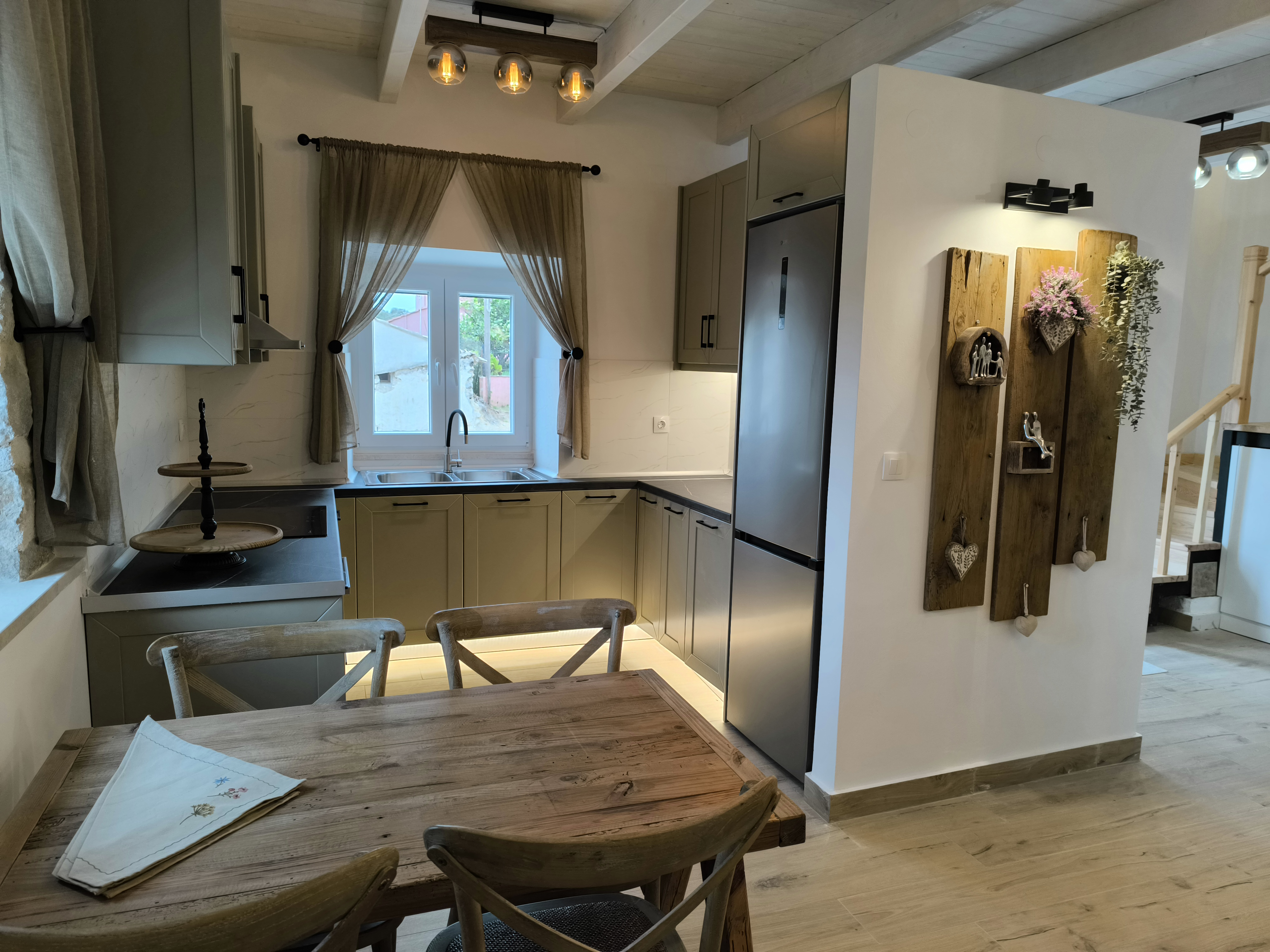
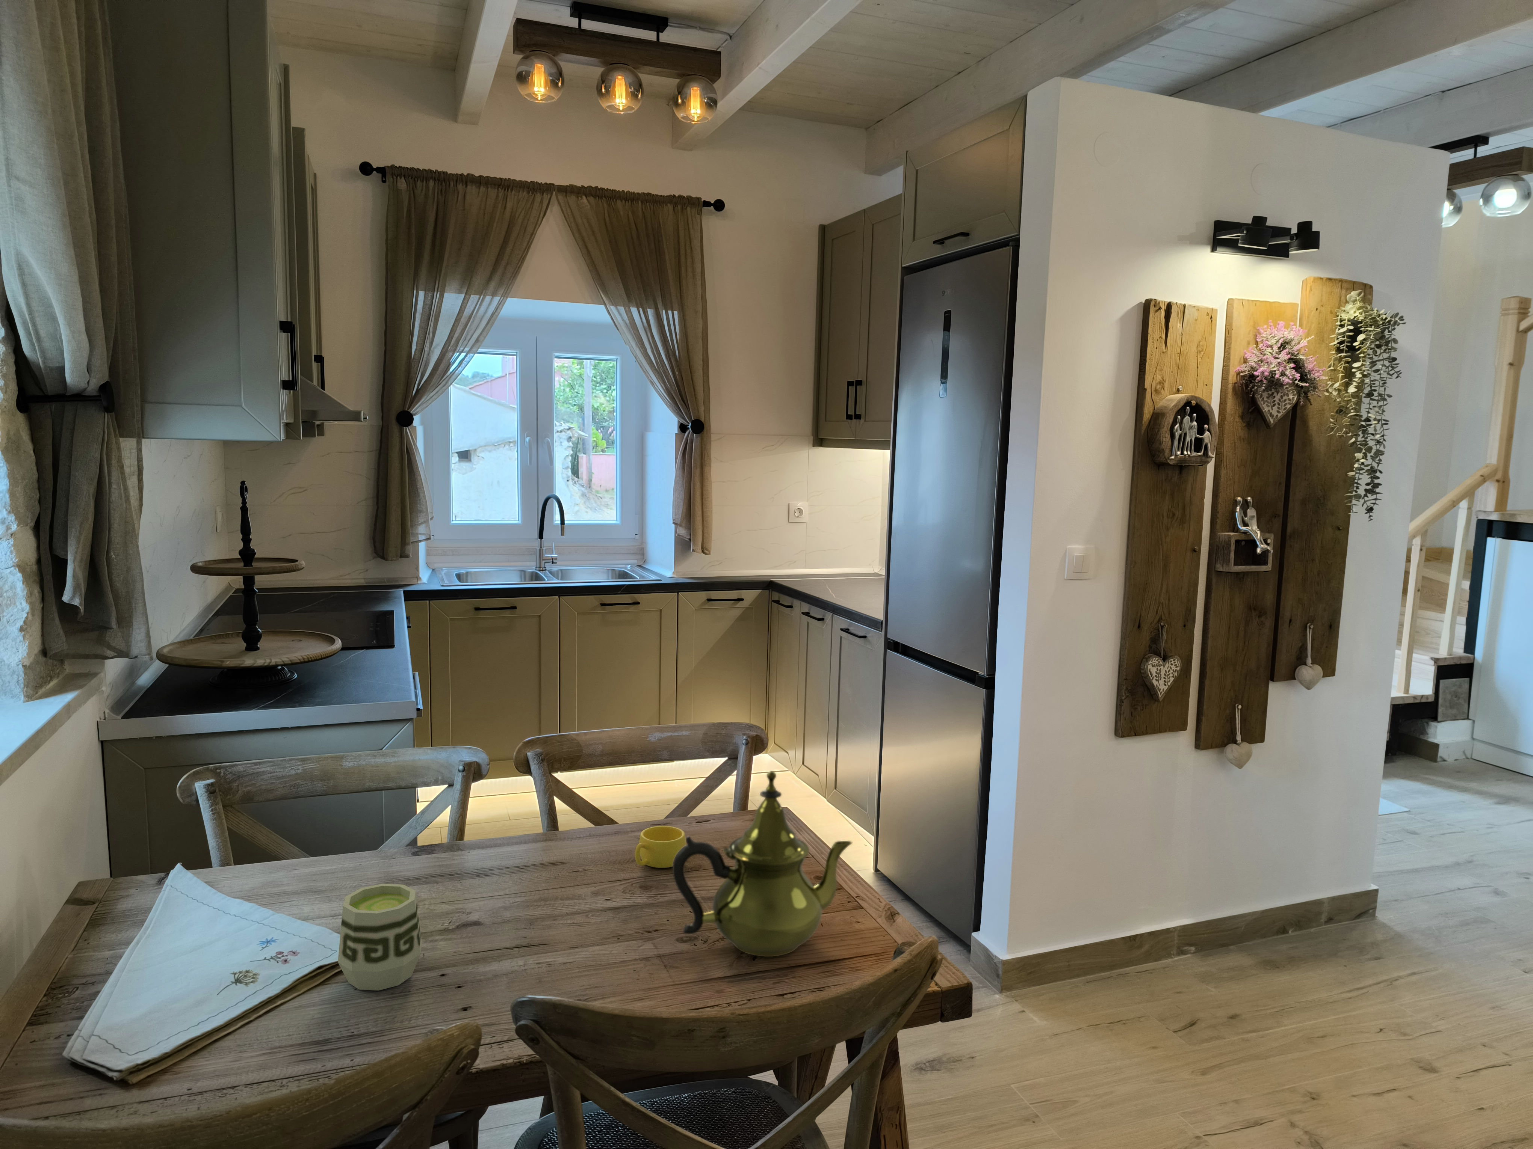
+ teapot (764, 857)
+ cup (658, 848)
+ cup (380, 937)
